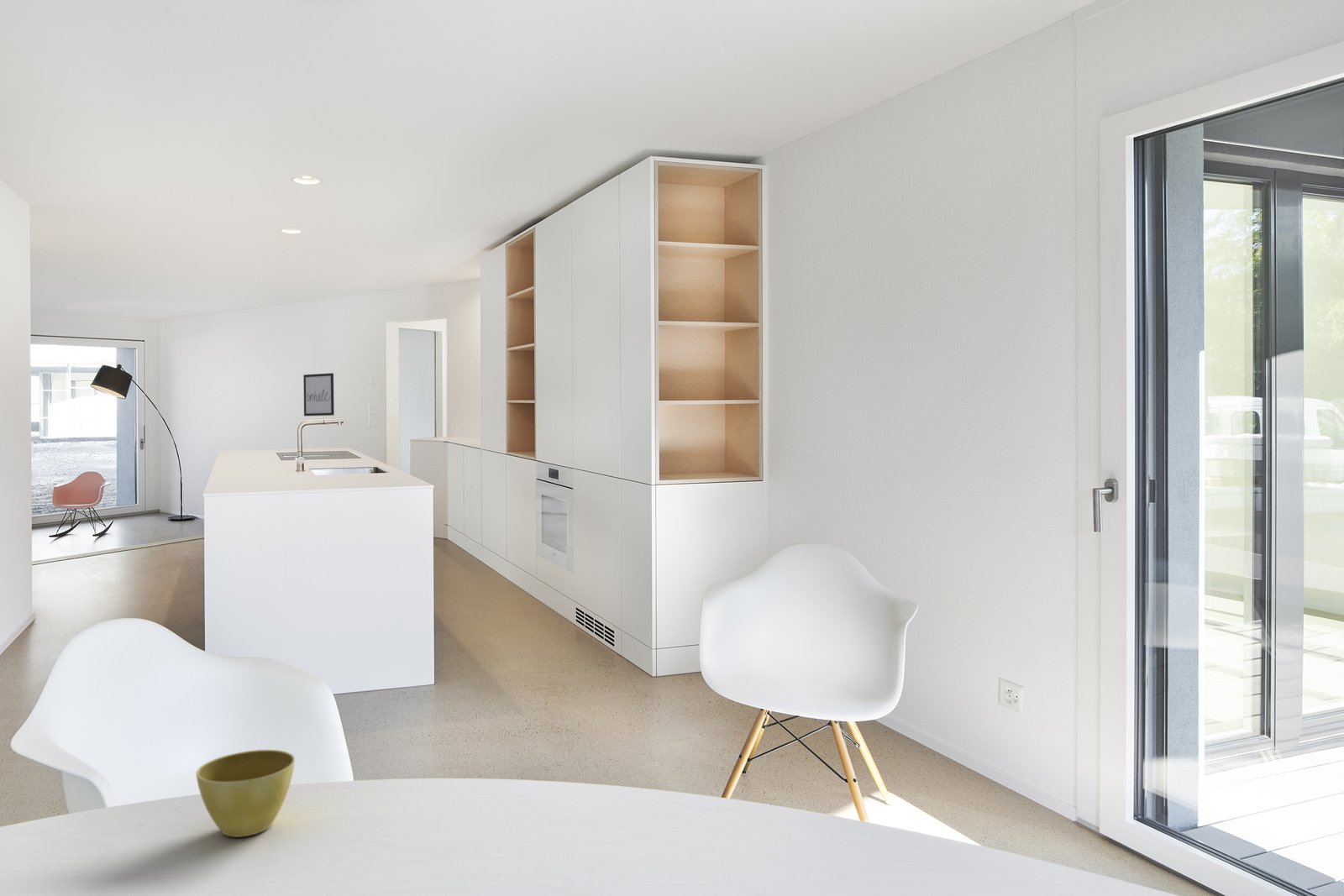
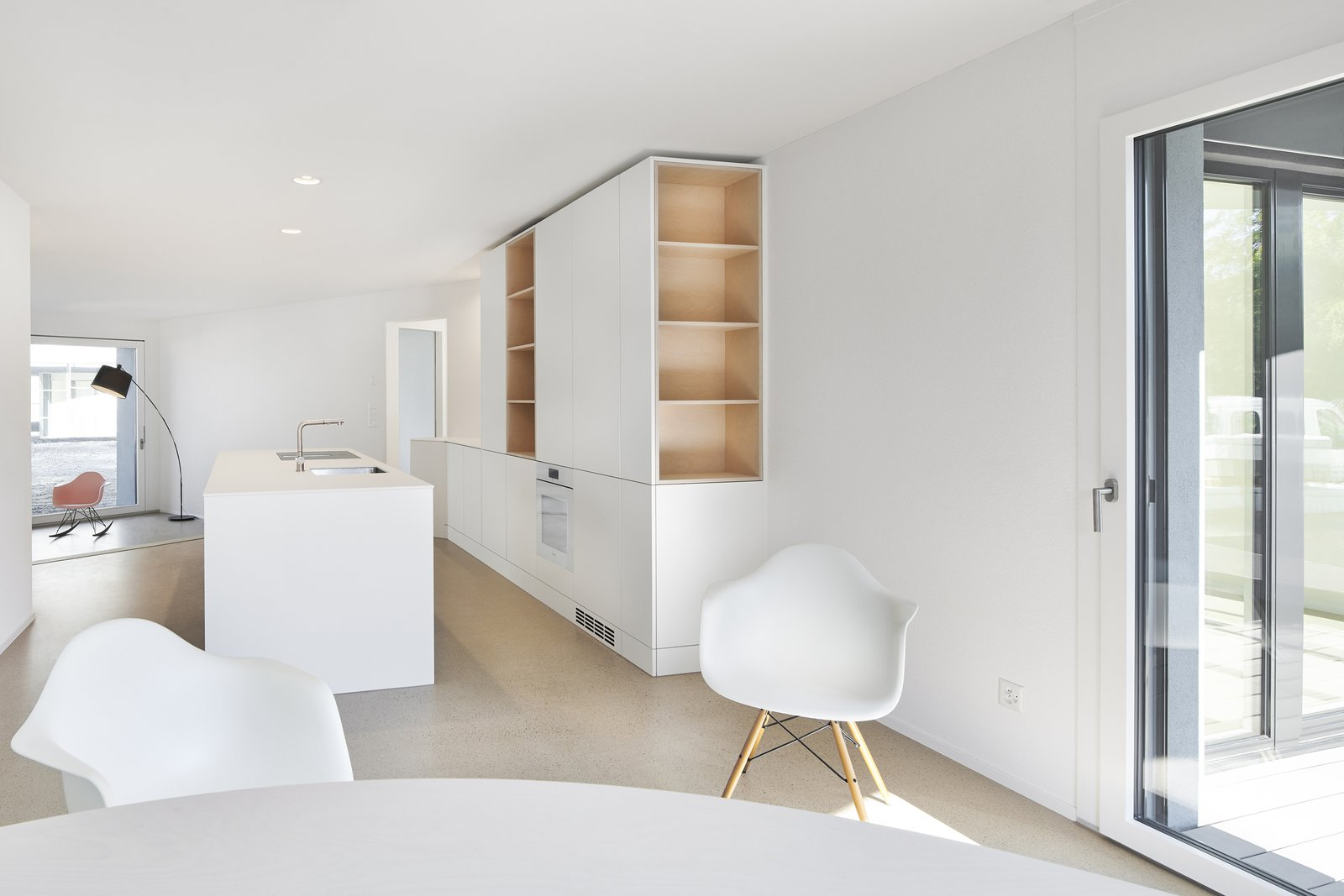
- flower pot (246, 796)
- wall art (318, 395)
